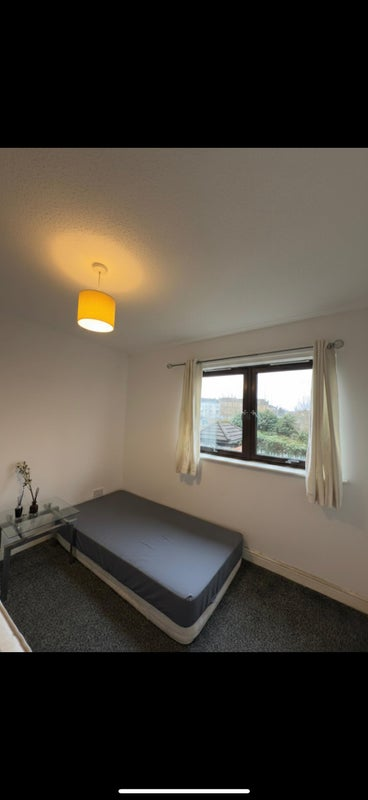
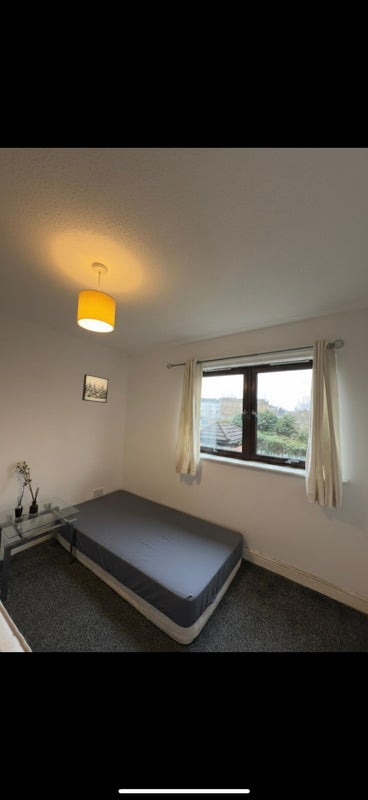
+ wall art (95, 389)
